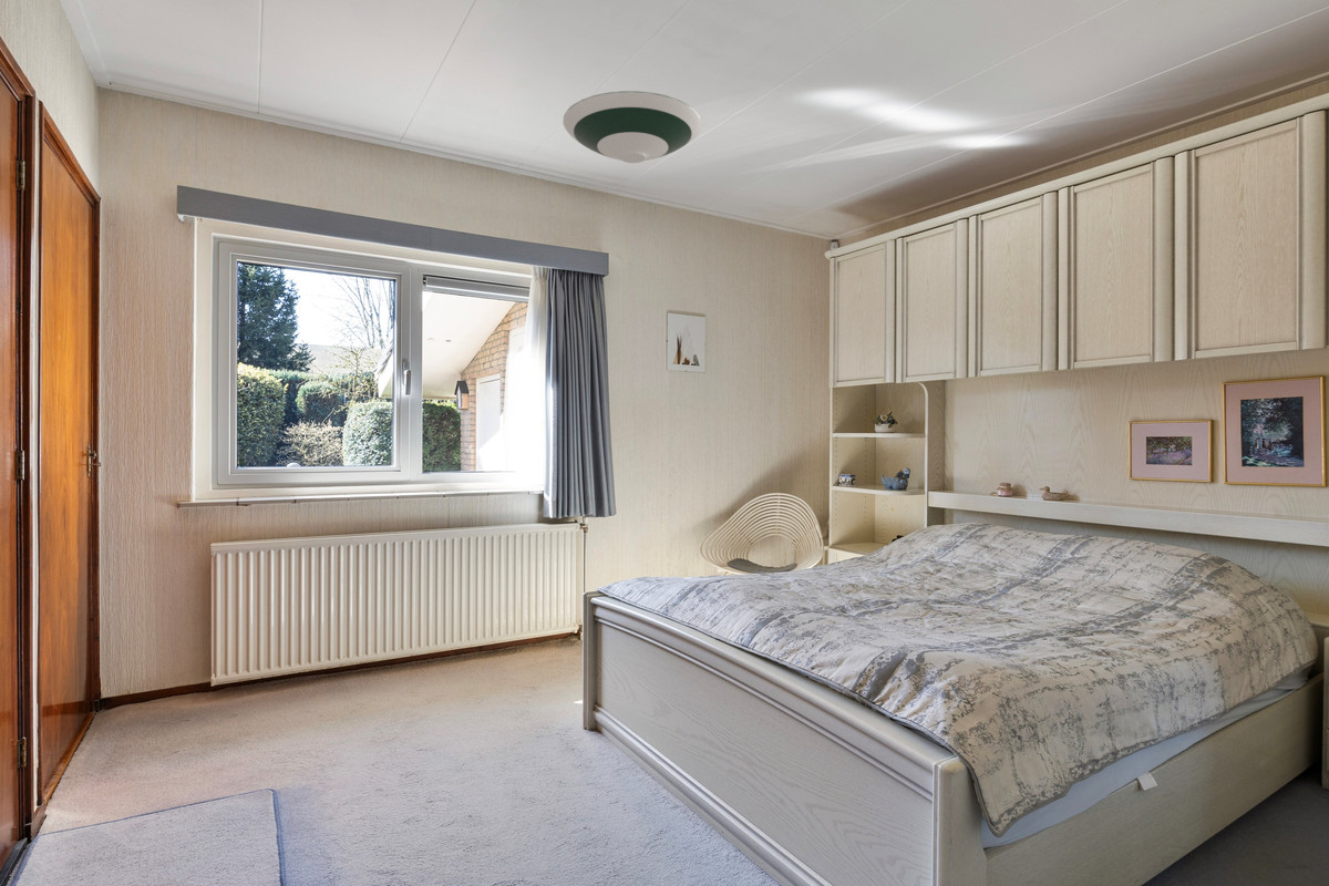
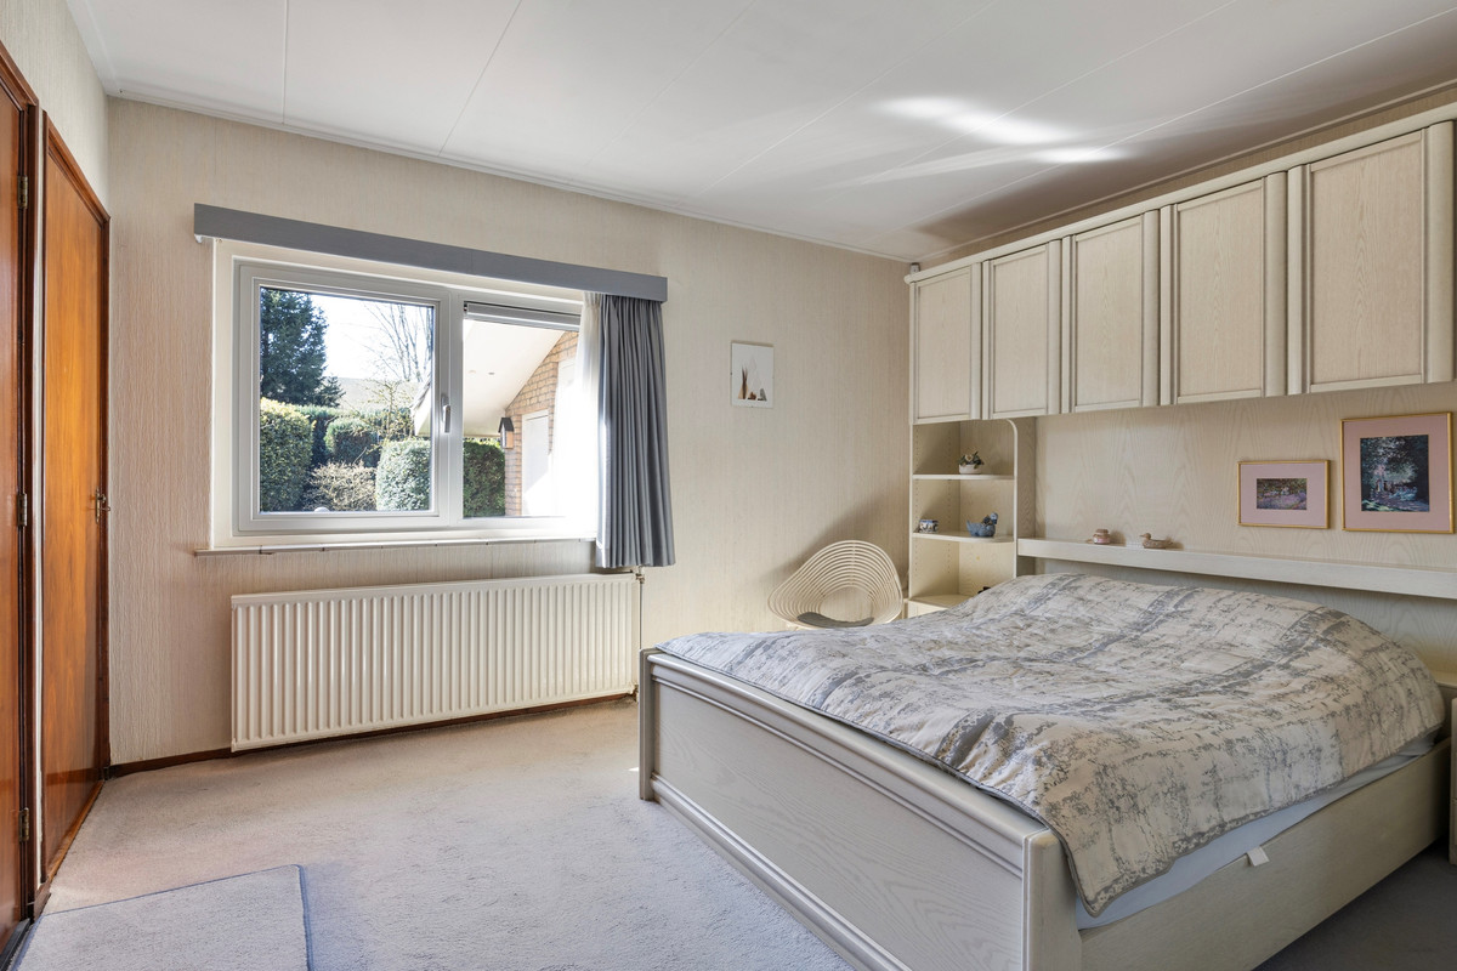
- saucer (632, 142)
